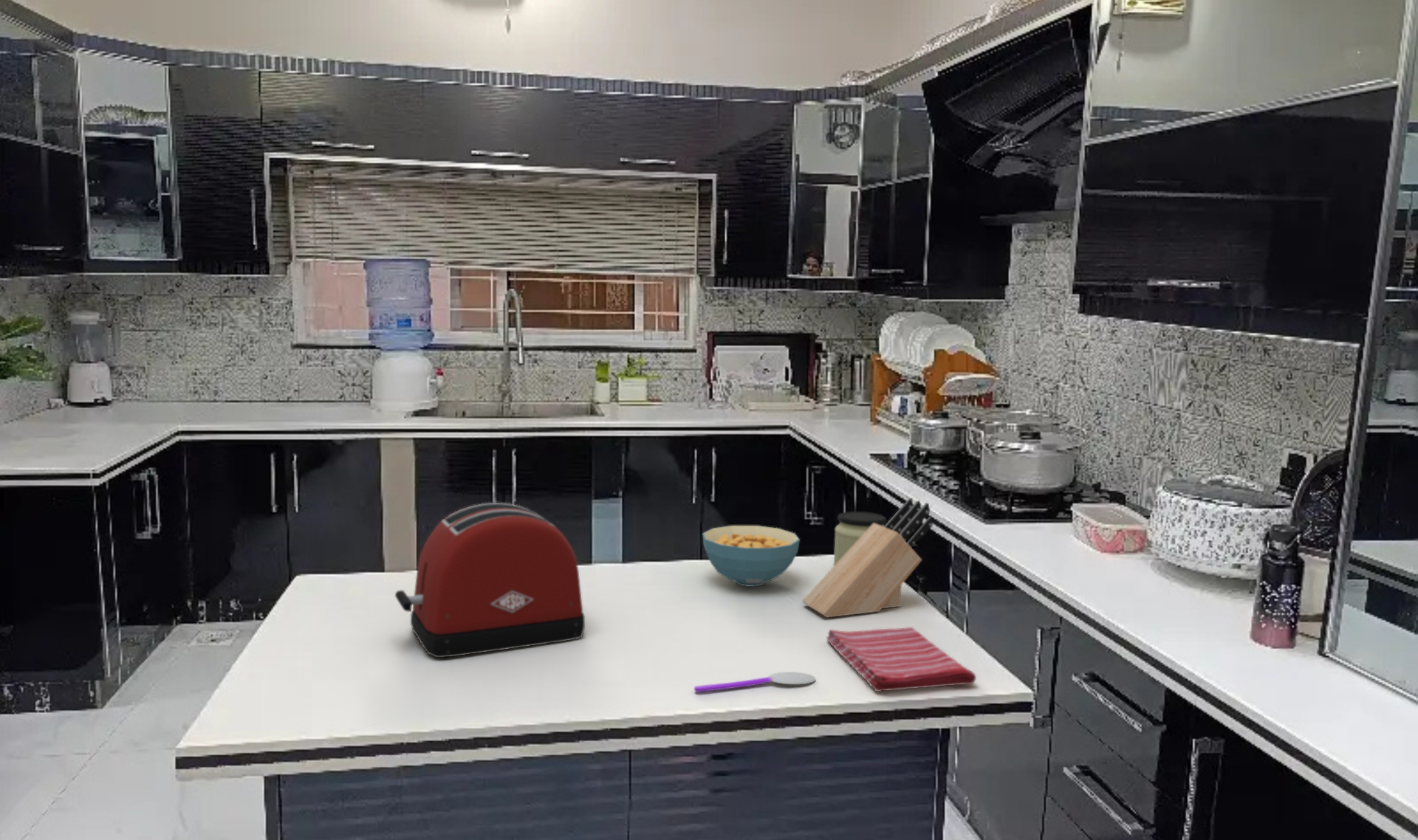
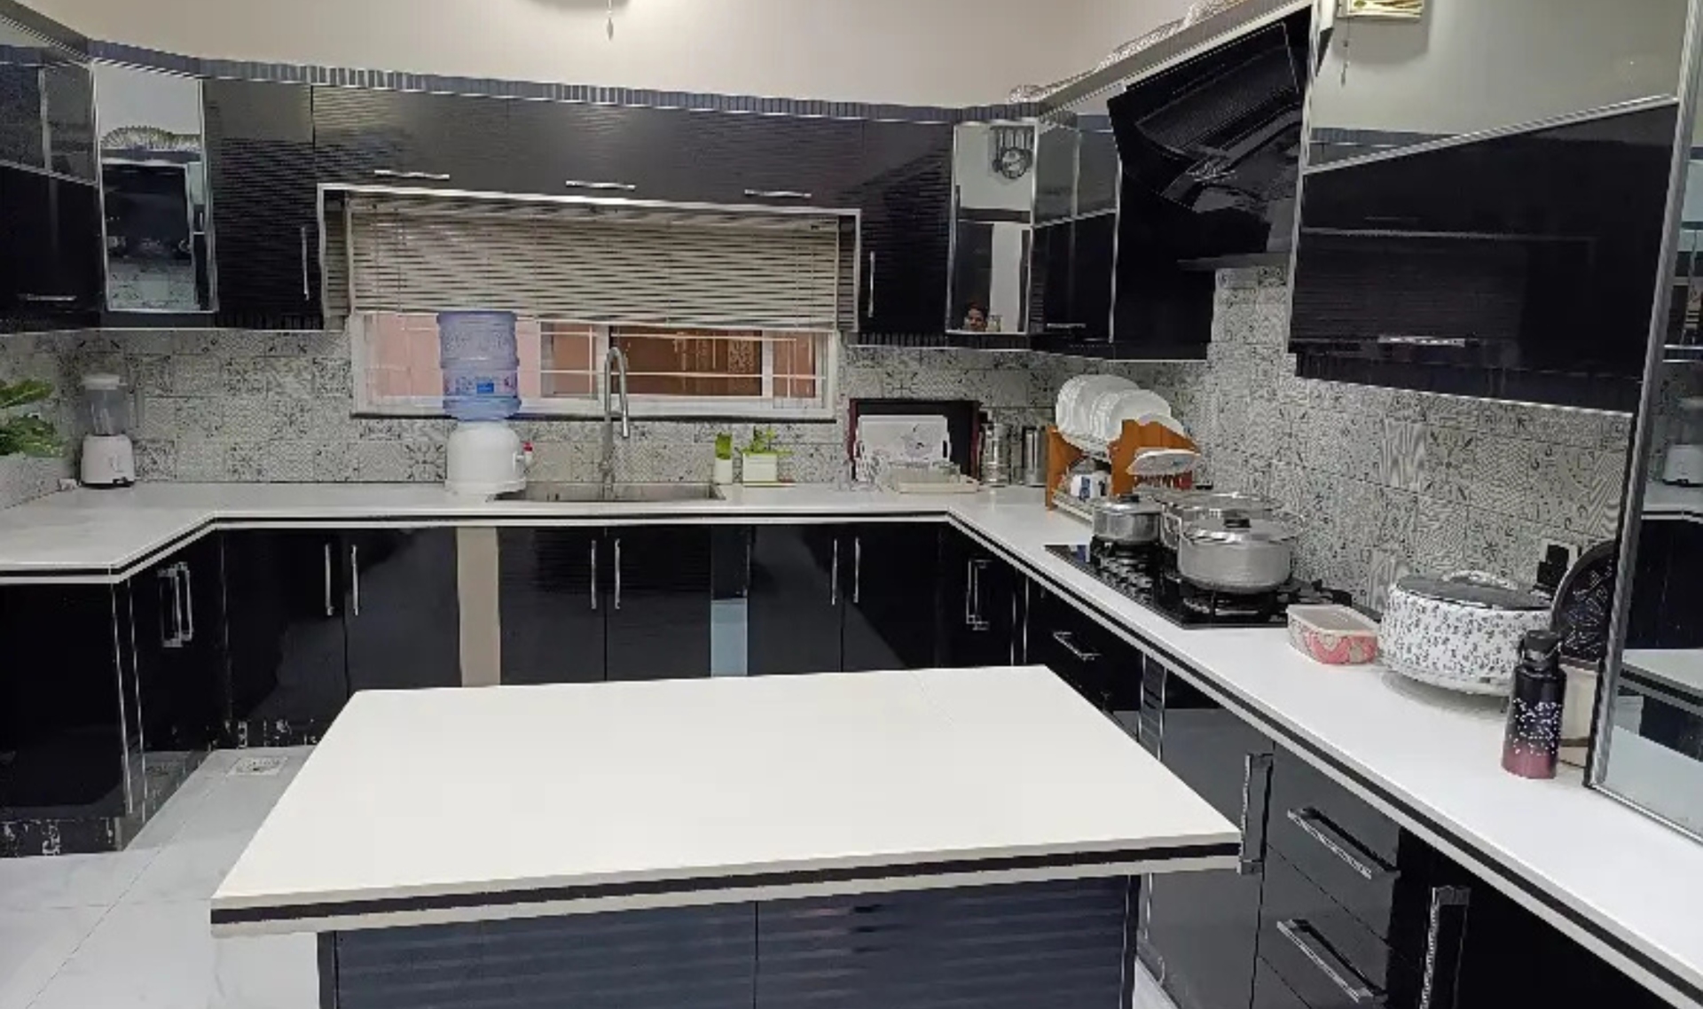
- dish towel (897, 655)
- toaster (498, 571)
- spoon (756, 681)
- cereal bowl (750, 559)
- knife block (871, 554)
- jar (857, 540)
